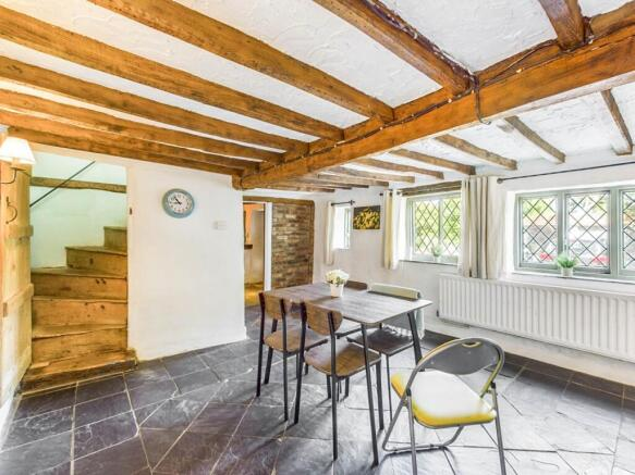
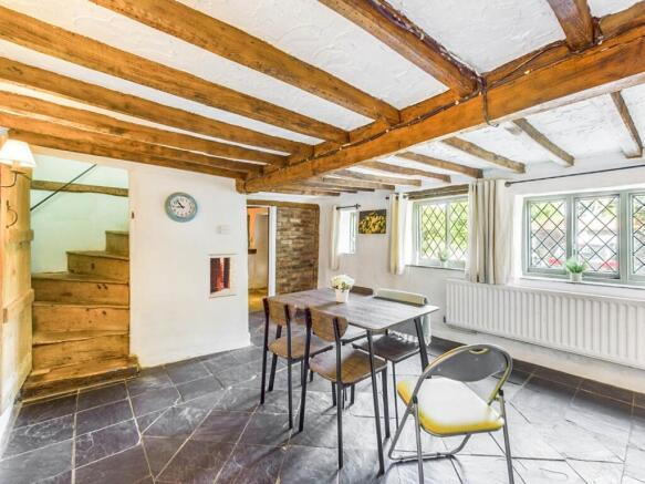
+ wall art (222, 275)
